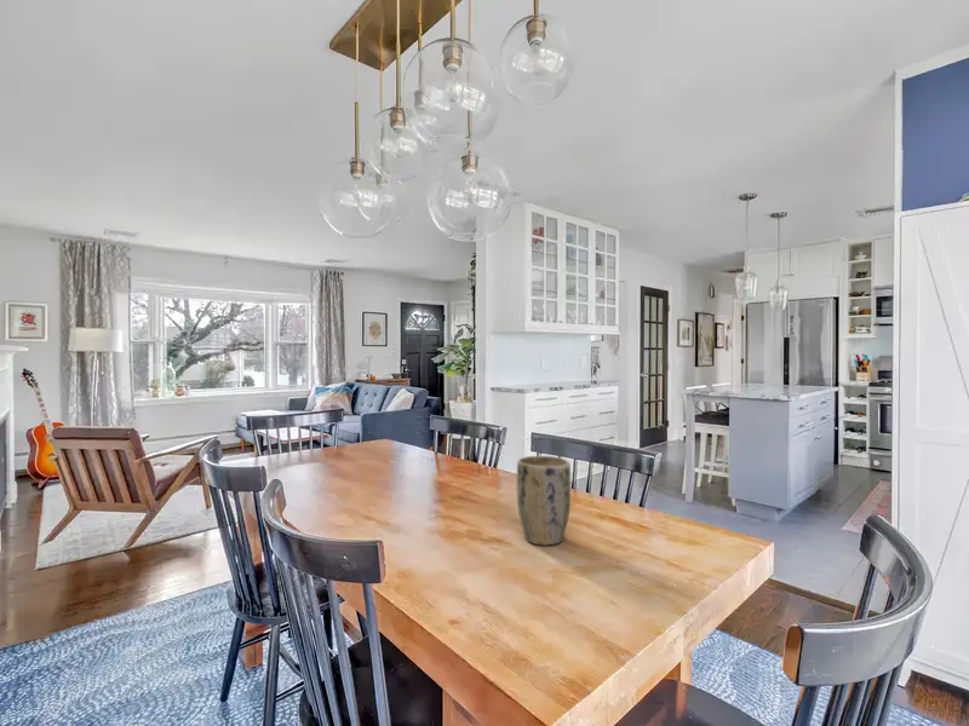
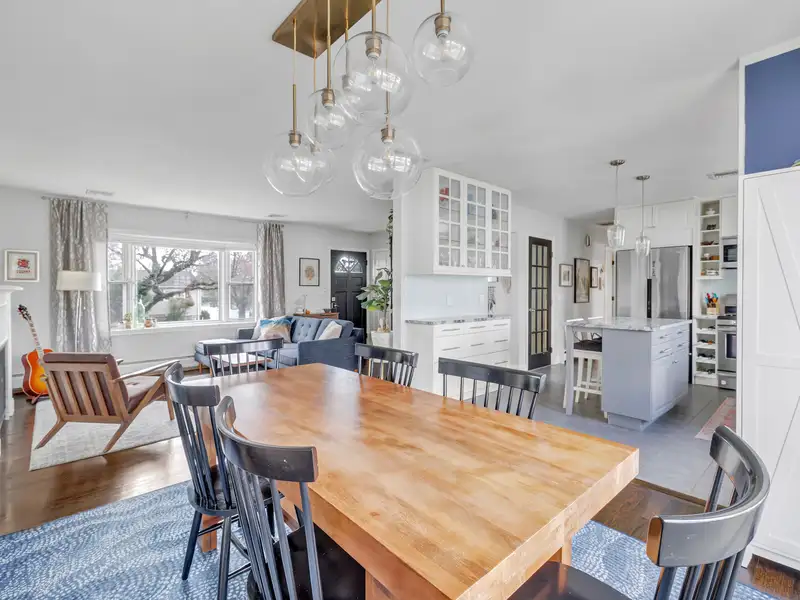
- plant pot (543, 499)
